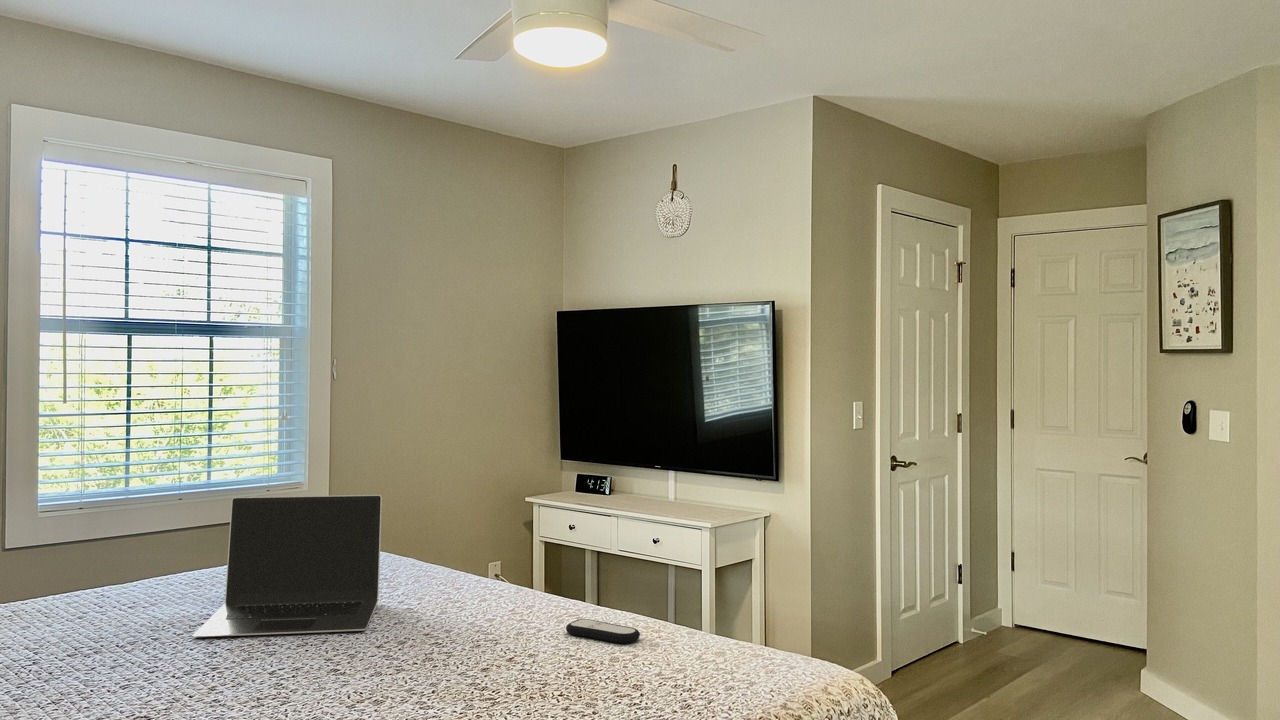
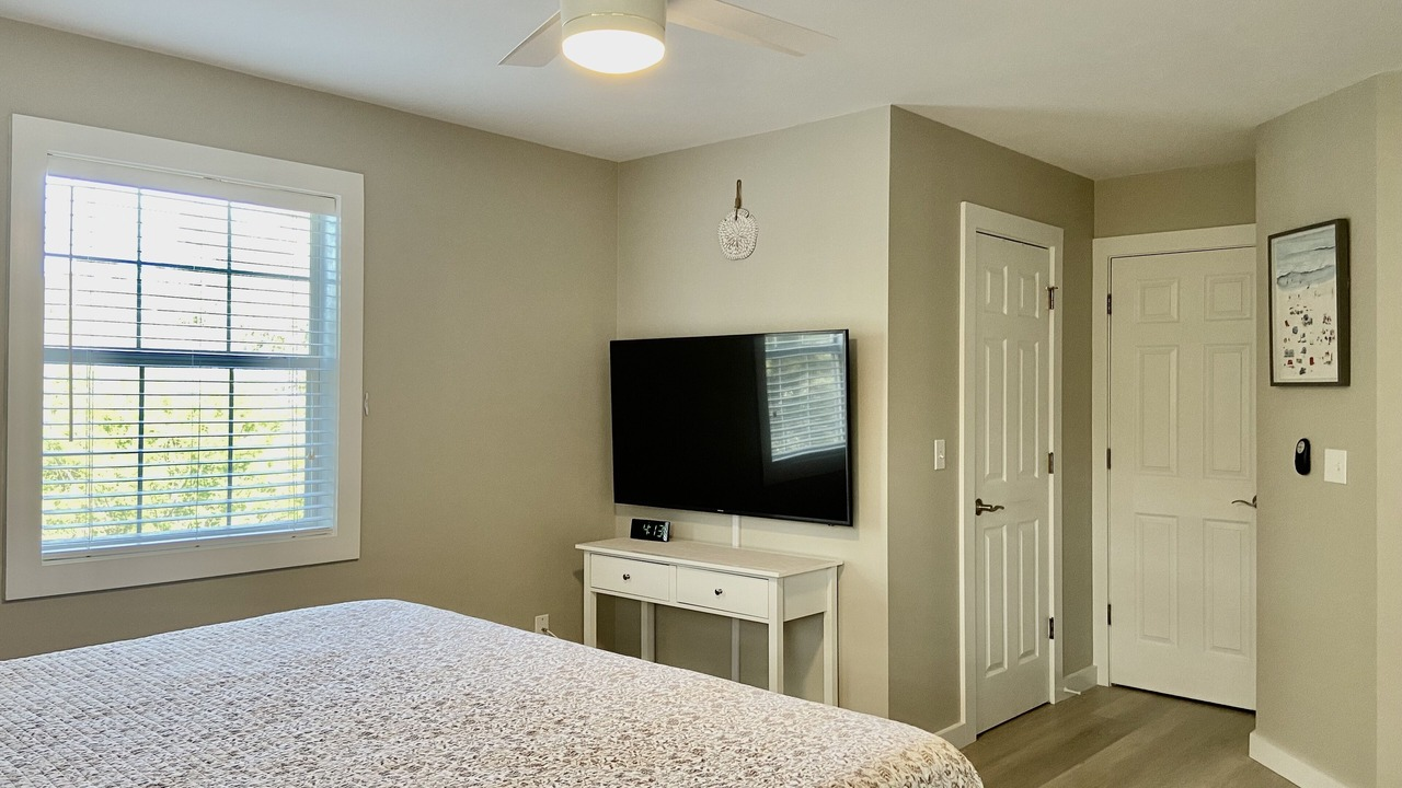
- laptop (295, 560)
- remote control (603, 630)
